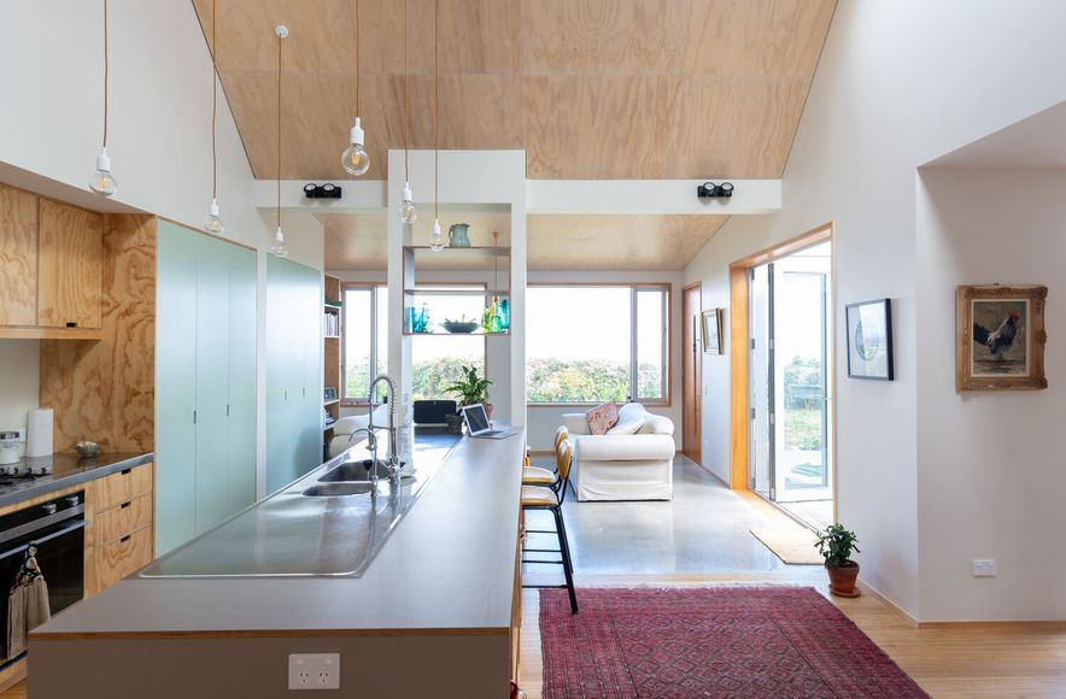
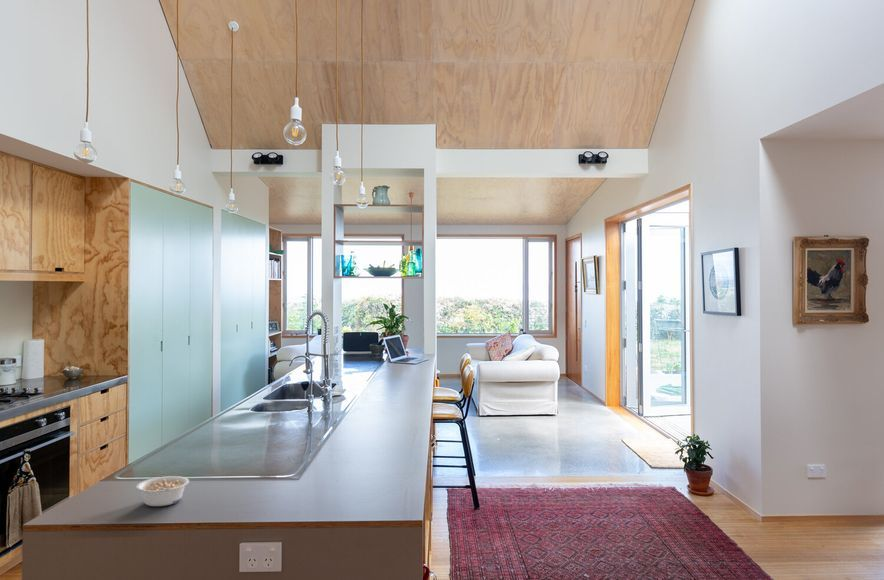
+ legume (164, 490)
